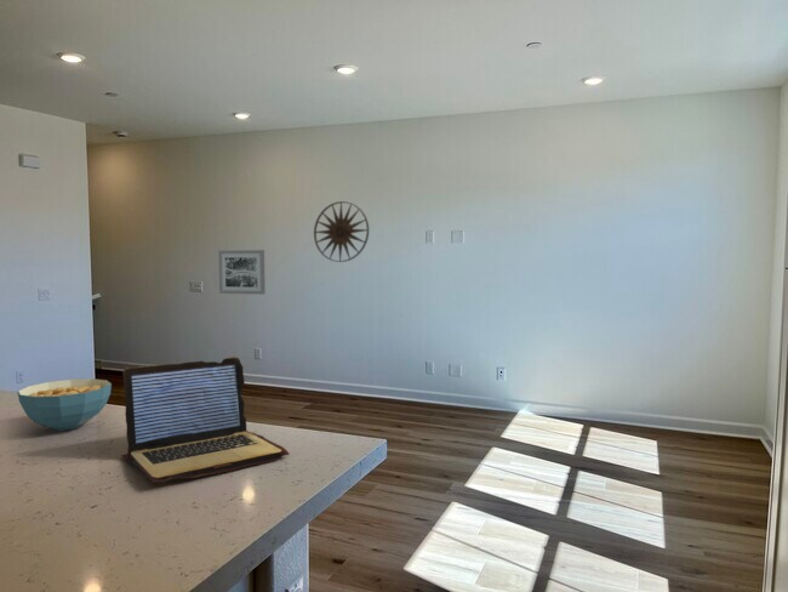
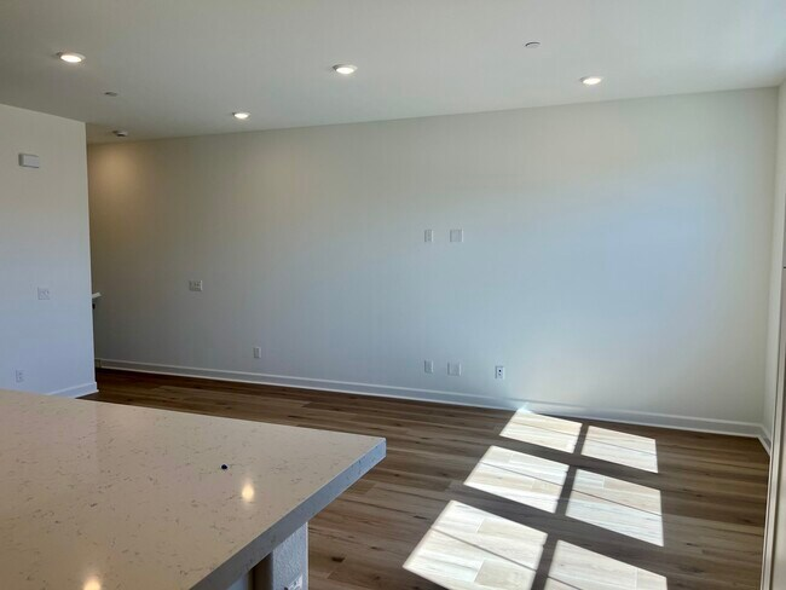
- cereal bowl (65, 406)
- wall art (241, 272)
- laptop (204, 412)
- wall art (341, 232)
